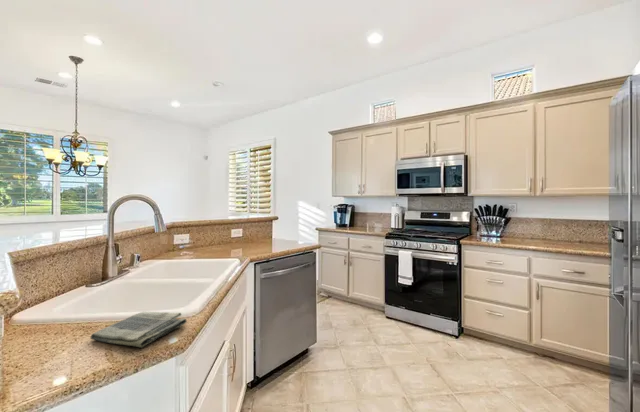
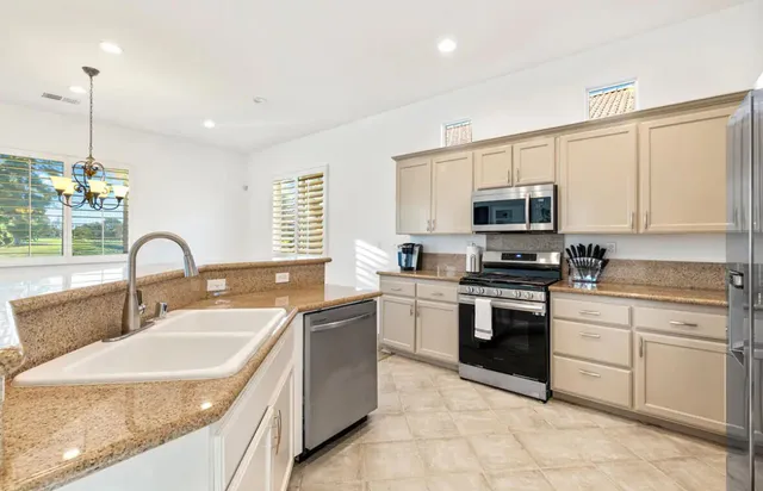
- dish towel (142, 325)
